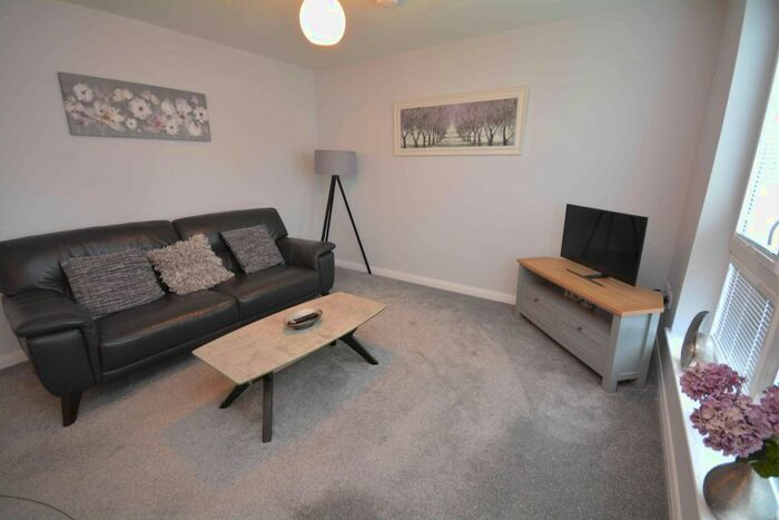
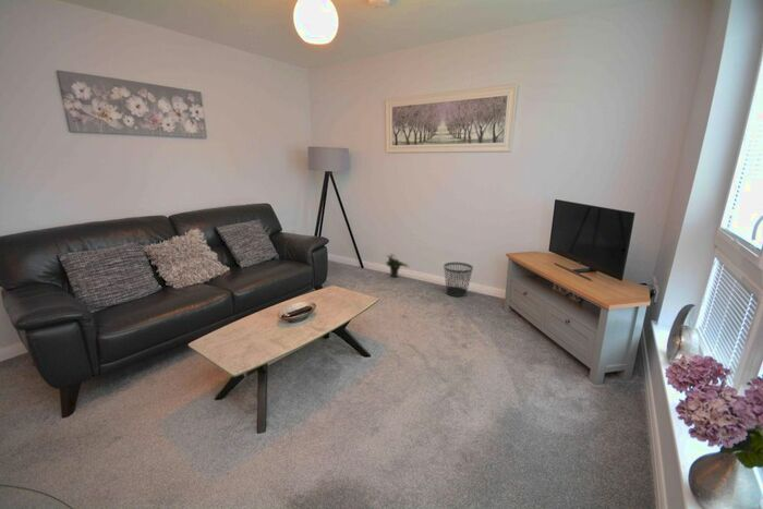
+ potted plant (395, 265)
+ wastebasket (457, 279)
